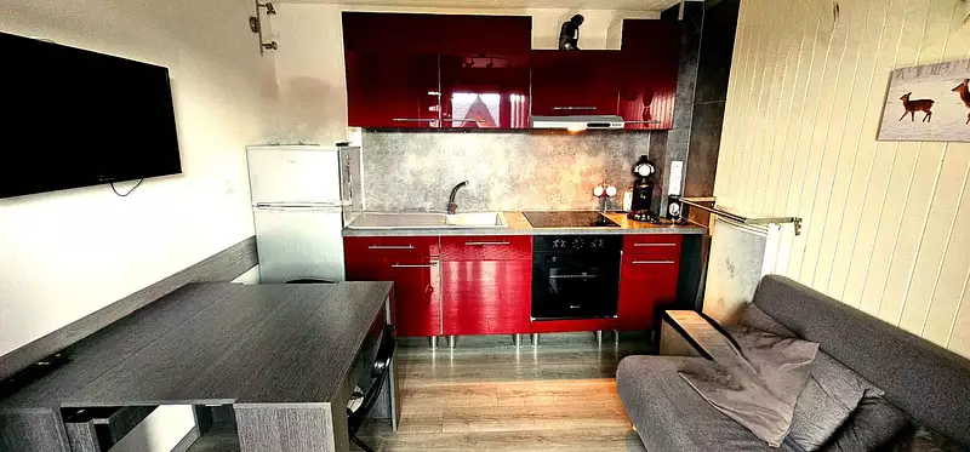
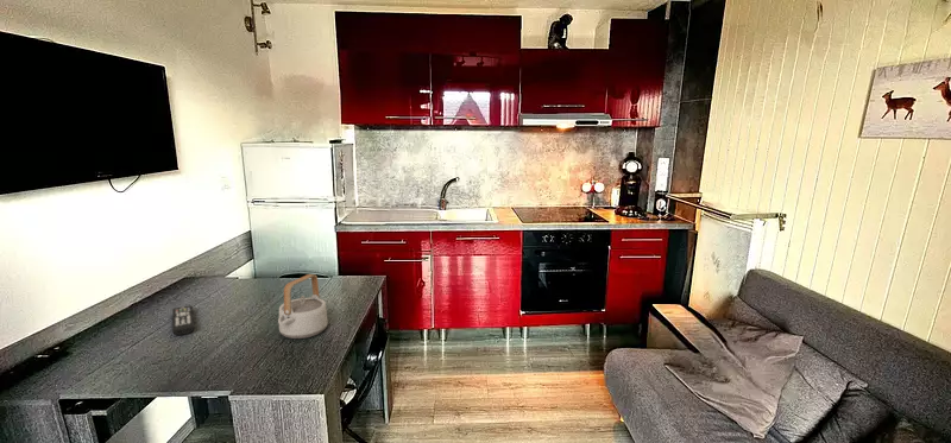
+ remote control (183, 319)
+ teapot (300, 305)
